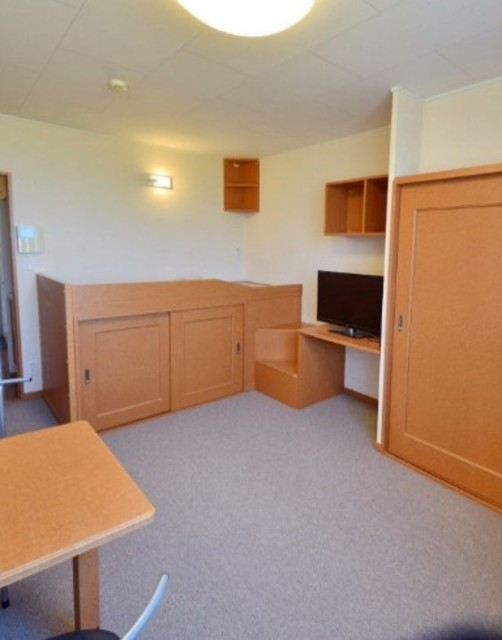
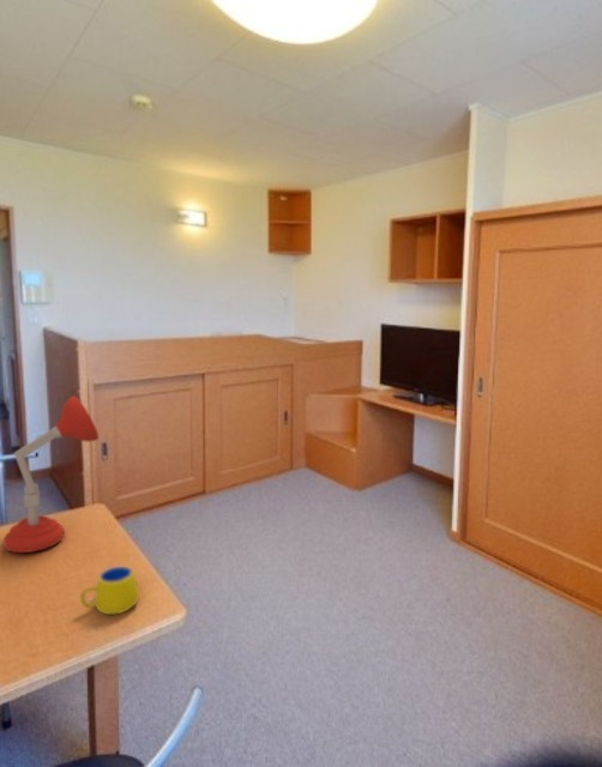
+ desk lamp (37, 484)
+ mug (109, 591)
